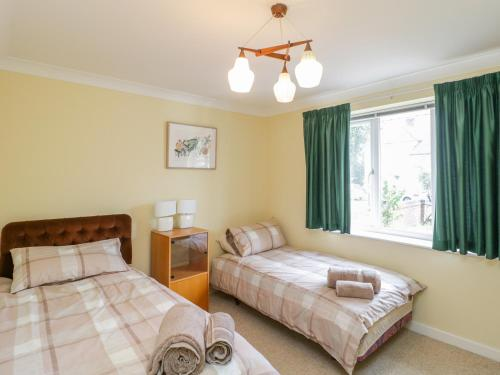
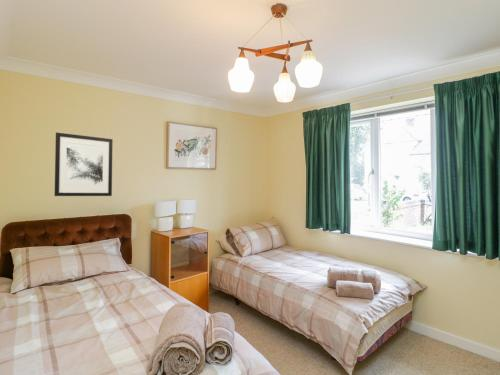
+ wall art (85, 166)
